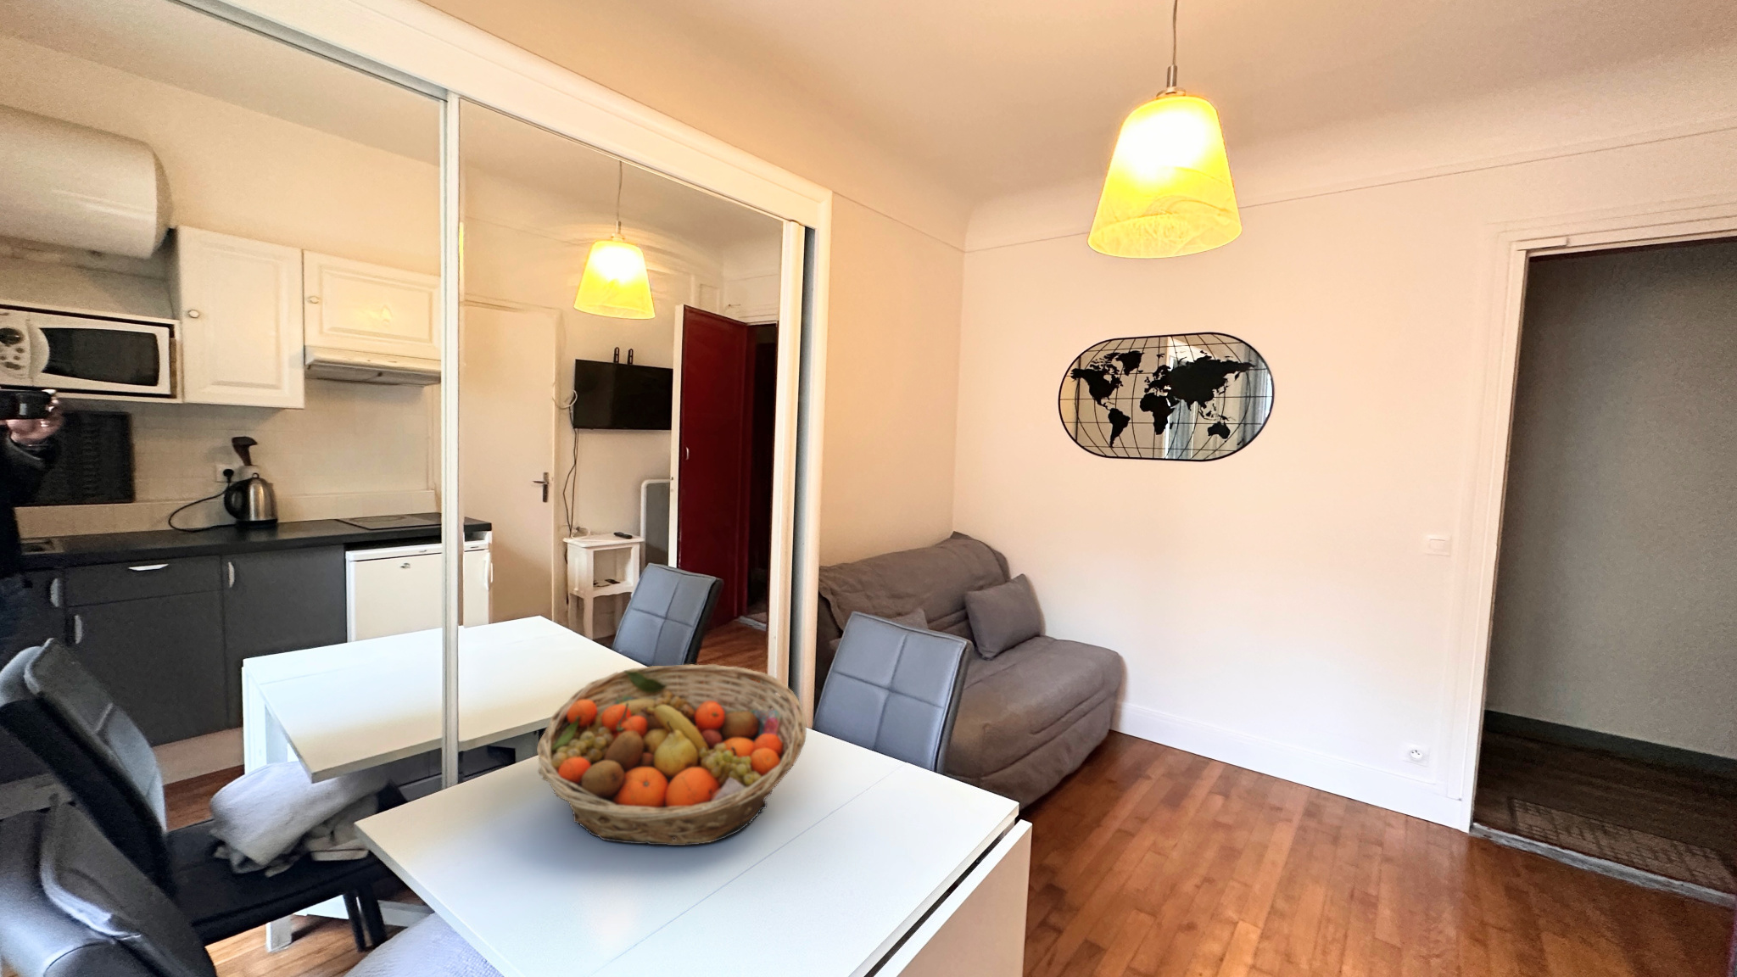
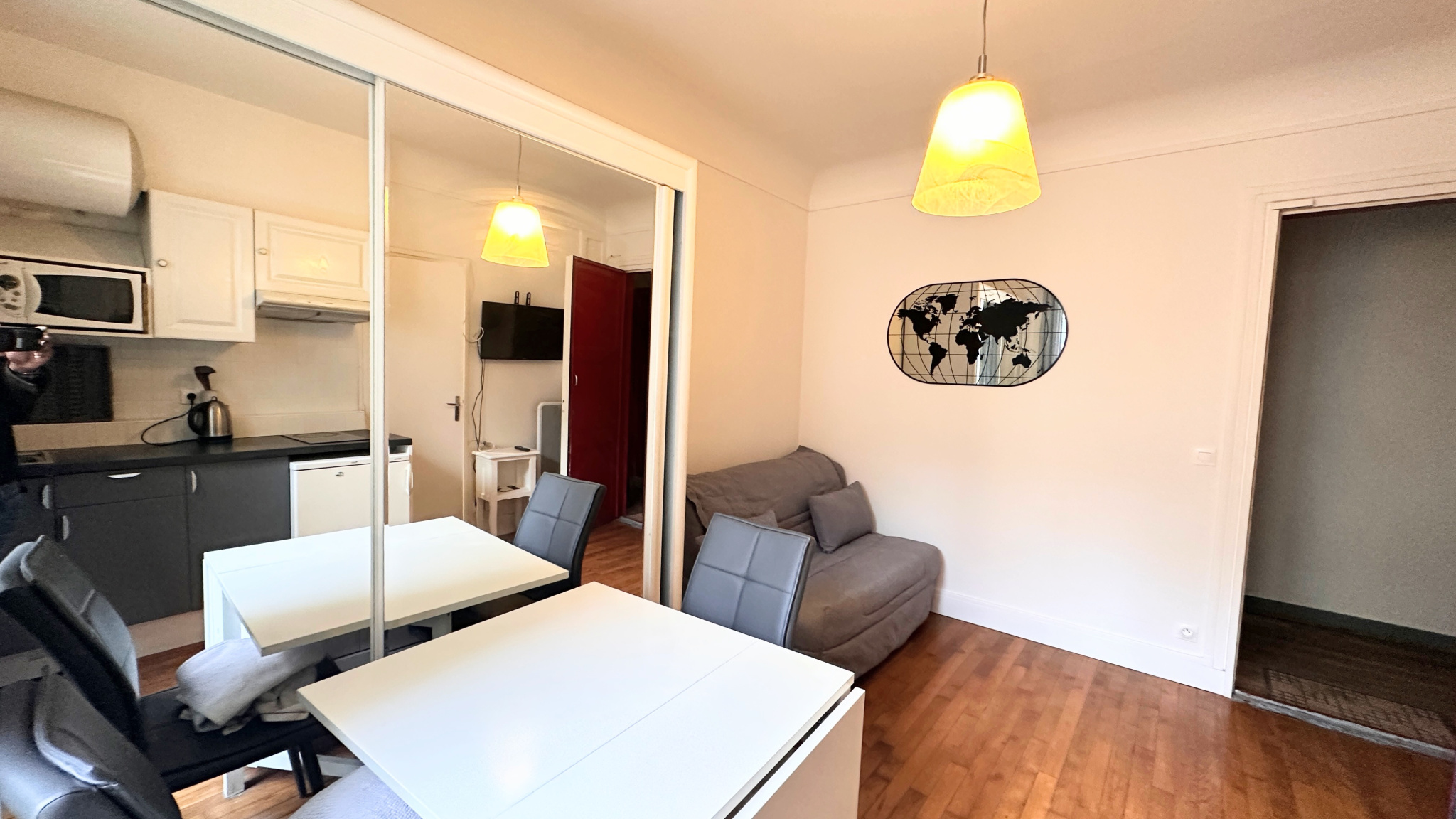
- fruit basket (676, 747)
